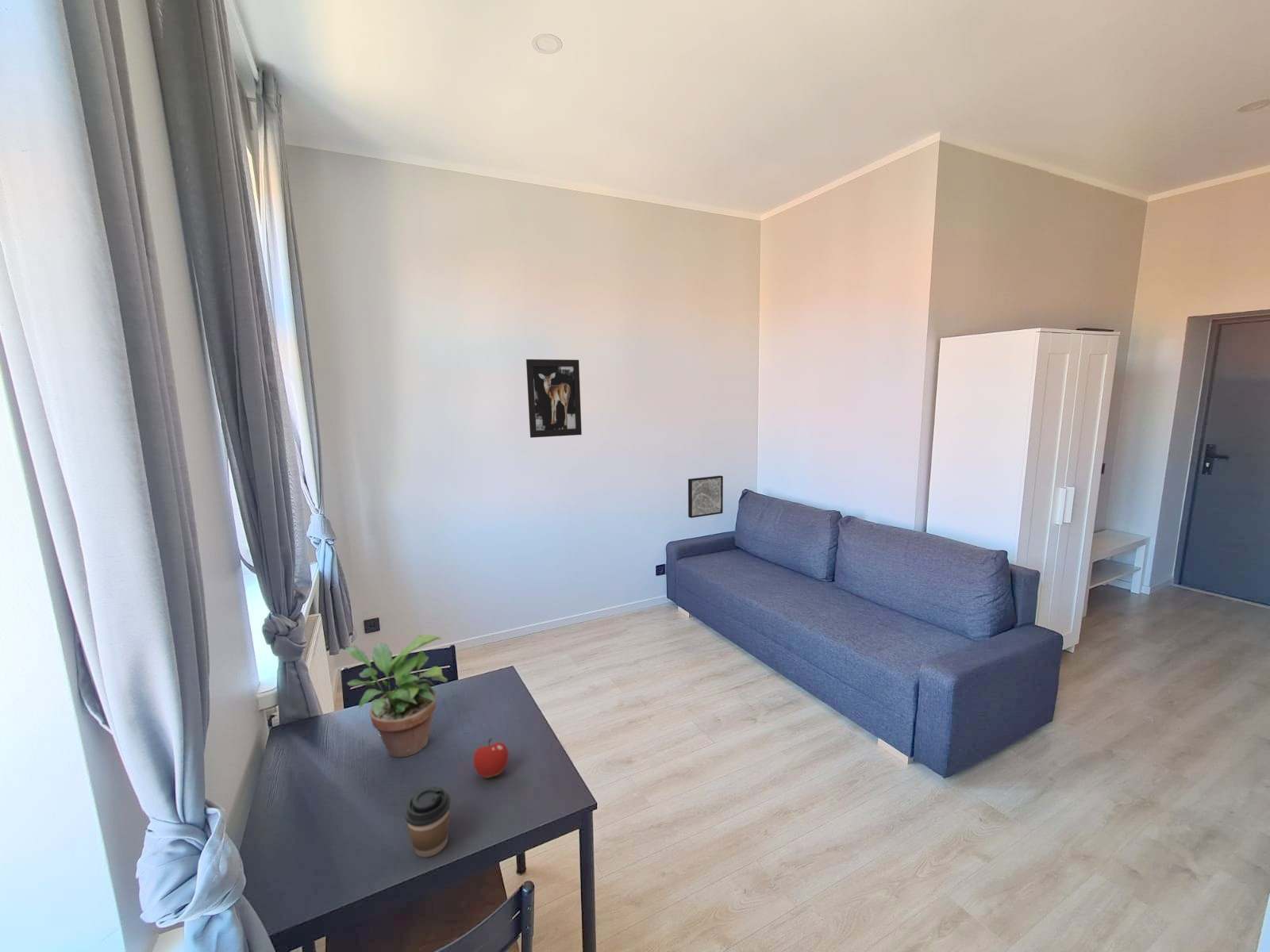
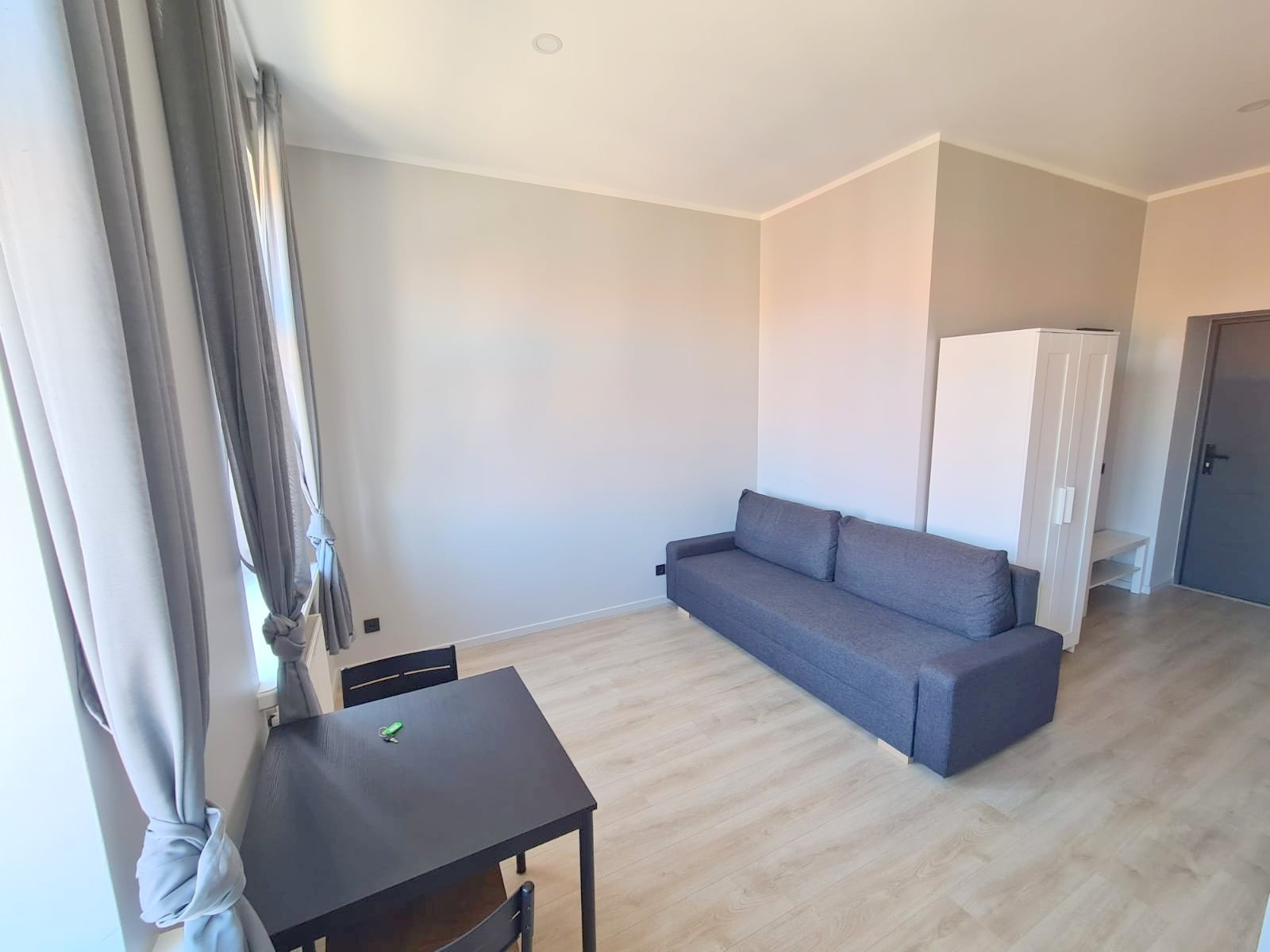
- fruit (491, 758)
- wall art (555, 398)
- wall art (706, 496)
- coffee cup (429, 819)
- potted plant (390, 697)
